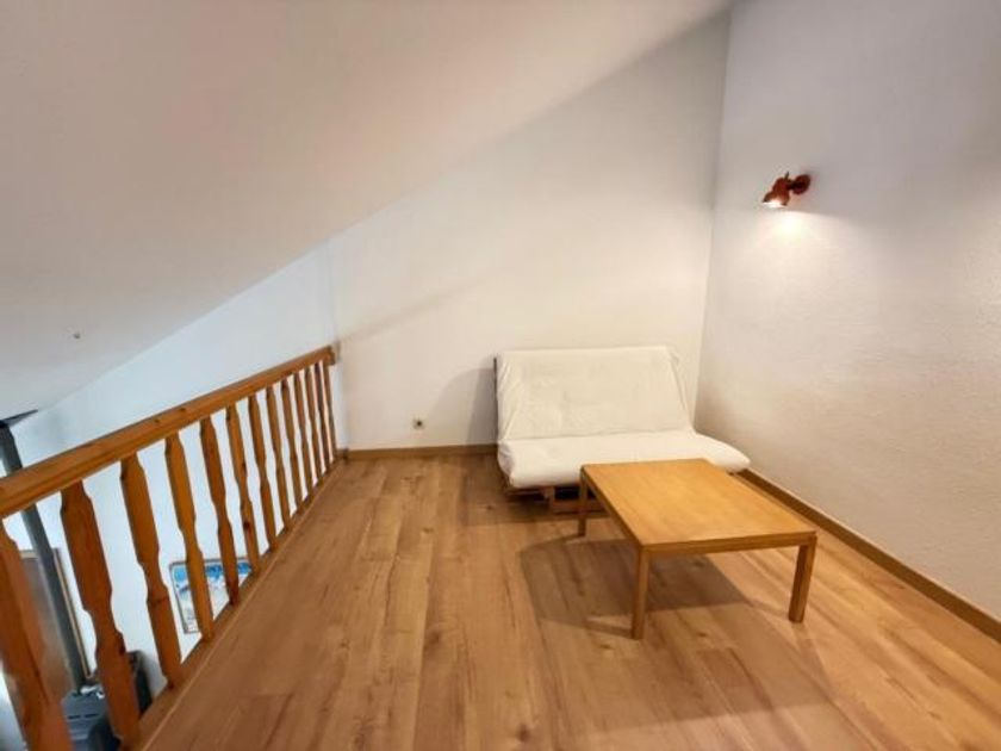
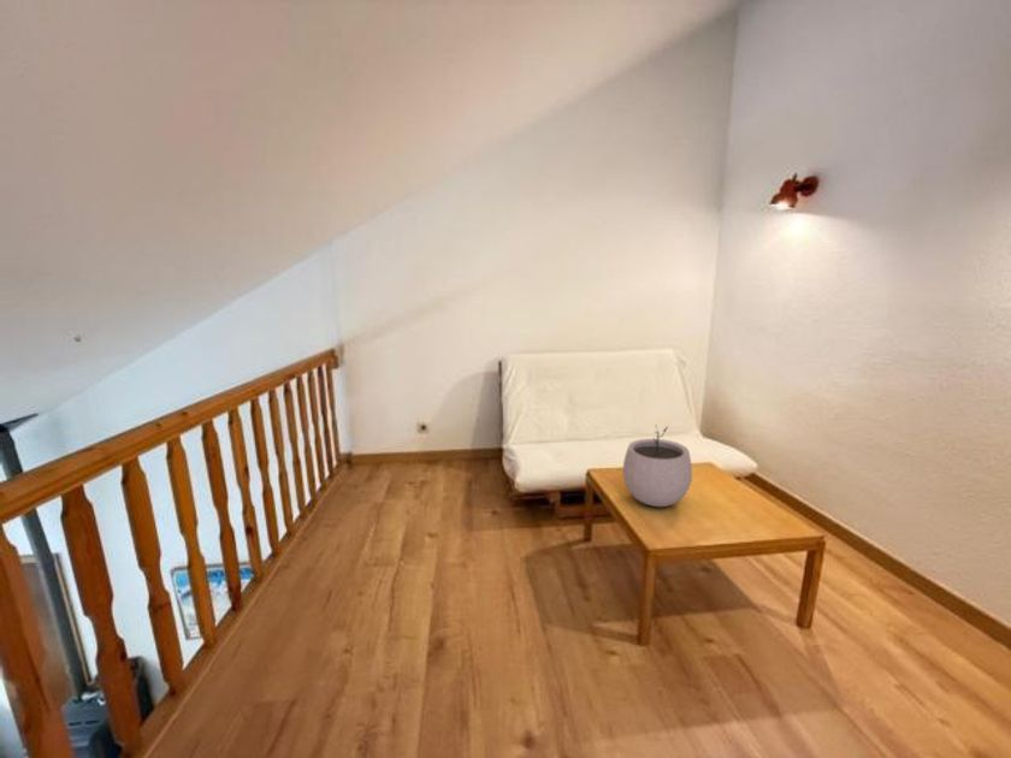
+ plant pot (657, 463)
